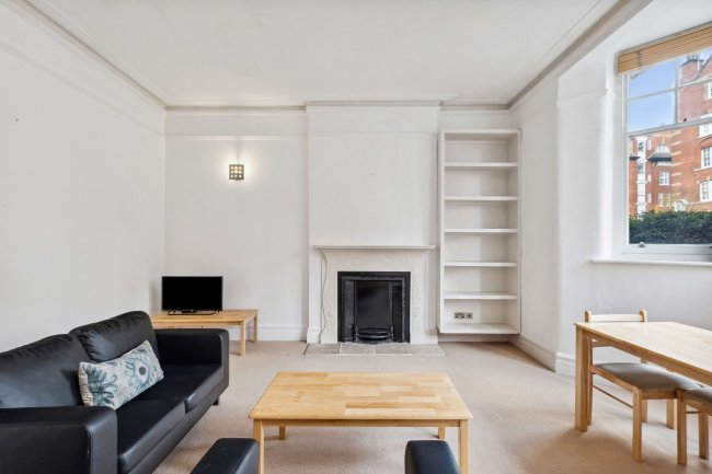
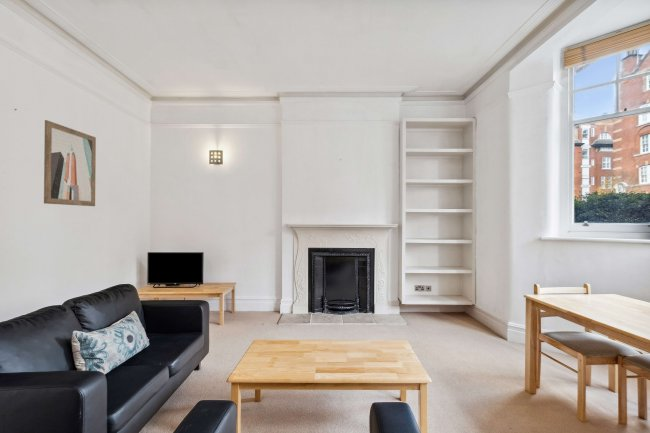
+ wall art (72, 167)
